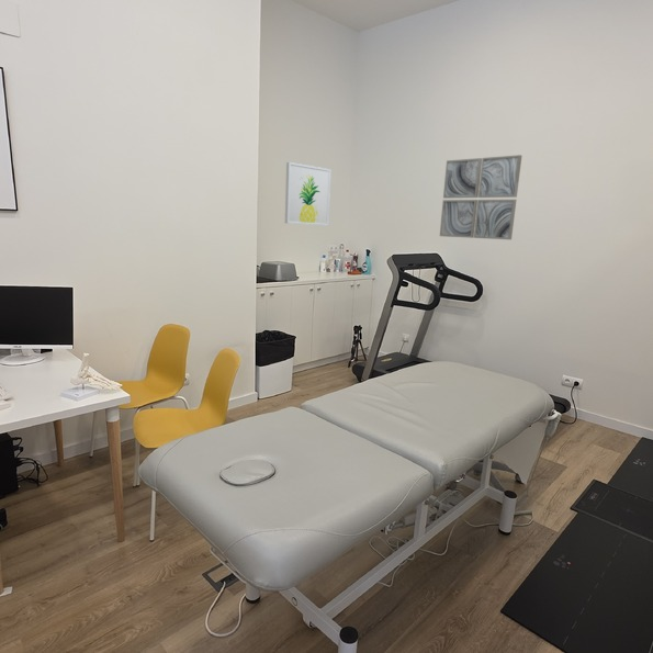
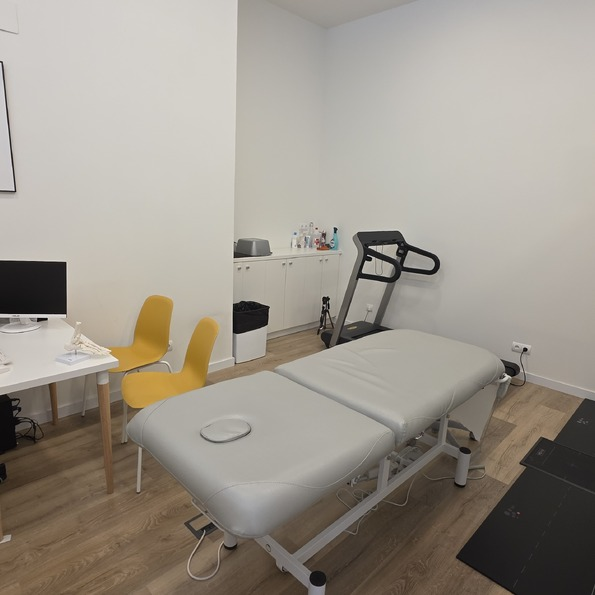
- wall art (308, 195)
- wall art (477, 200)
